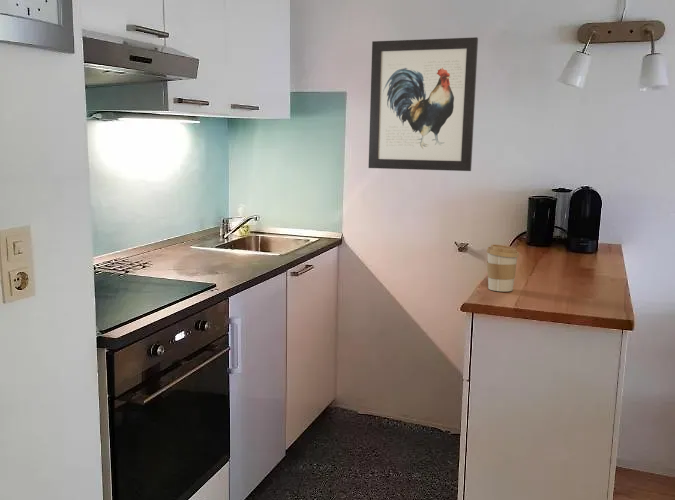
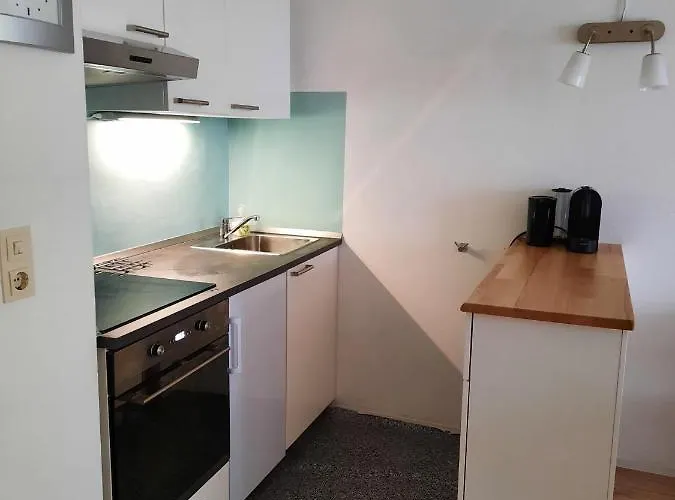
- wall art (421, 105)
- coffee cup (501, 267)
